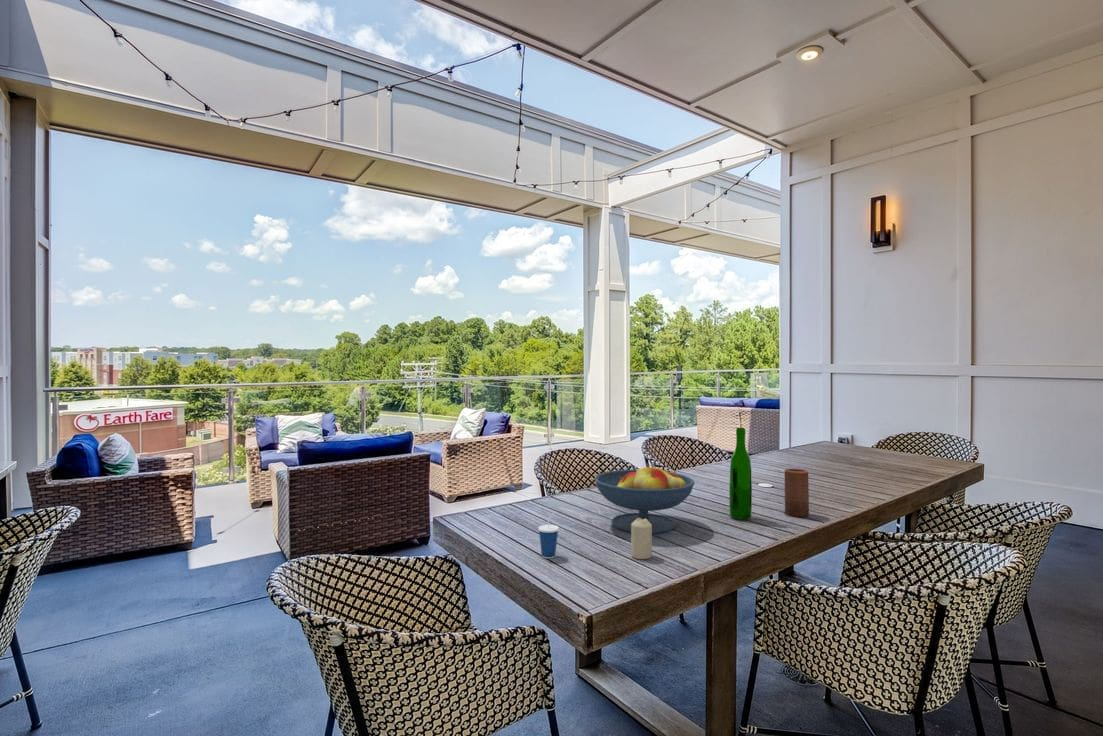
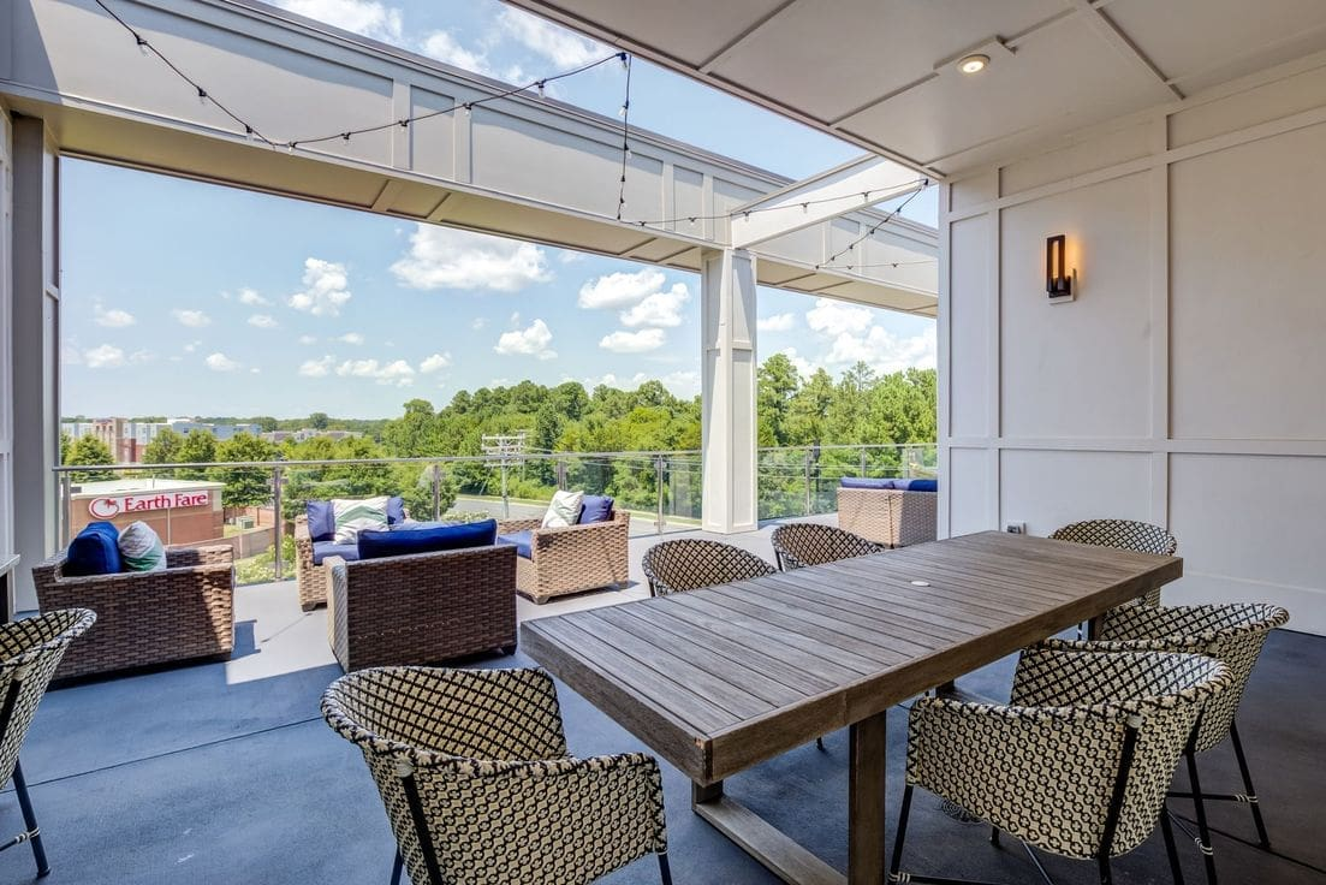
- fruit bowl (643, 493)
- wine bottle (740, 472)
- cup (548, 533)
- candle (641, 537)
- candle (796, 491)
